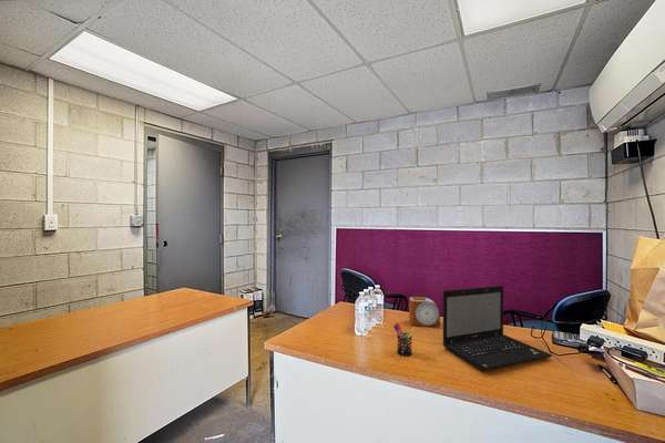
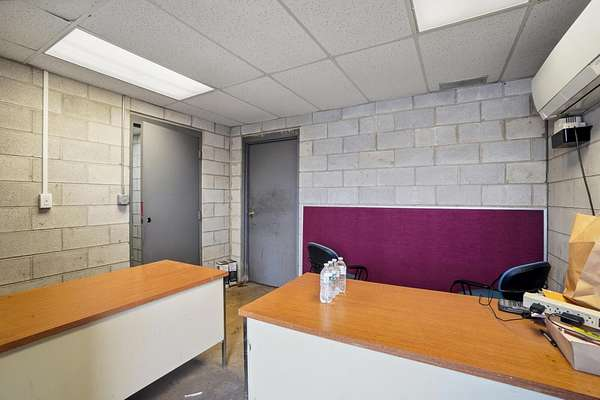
- laptop (494, 323)
- alarm clock (423, 310)
- pen holder (403, 338)
